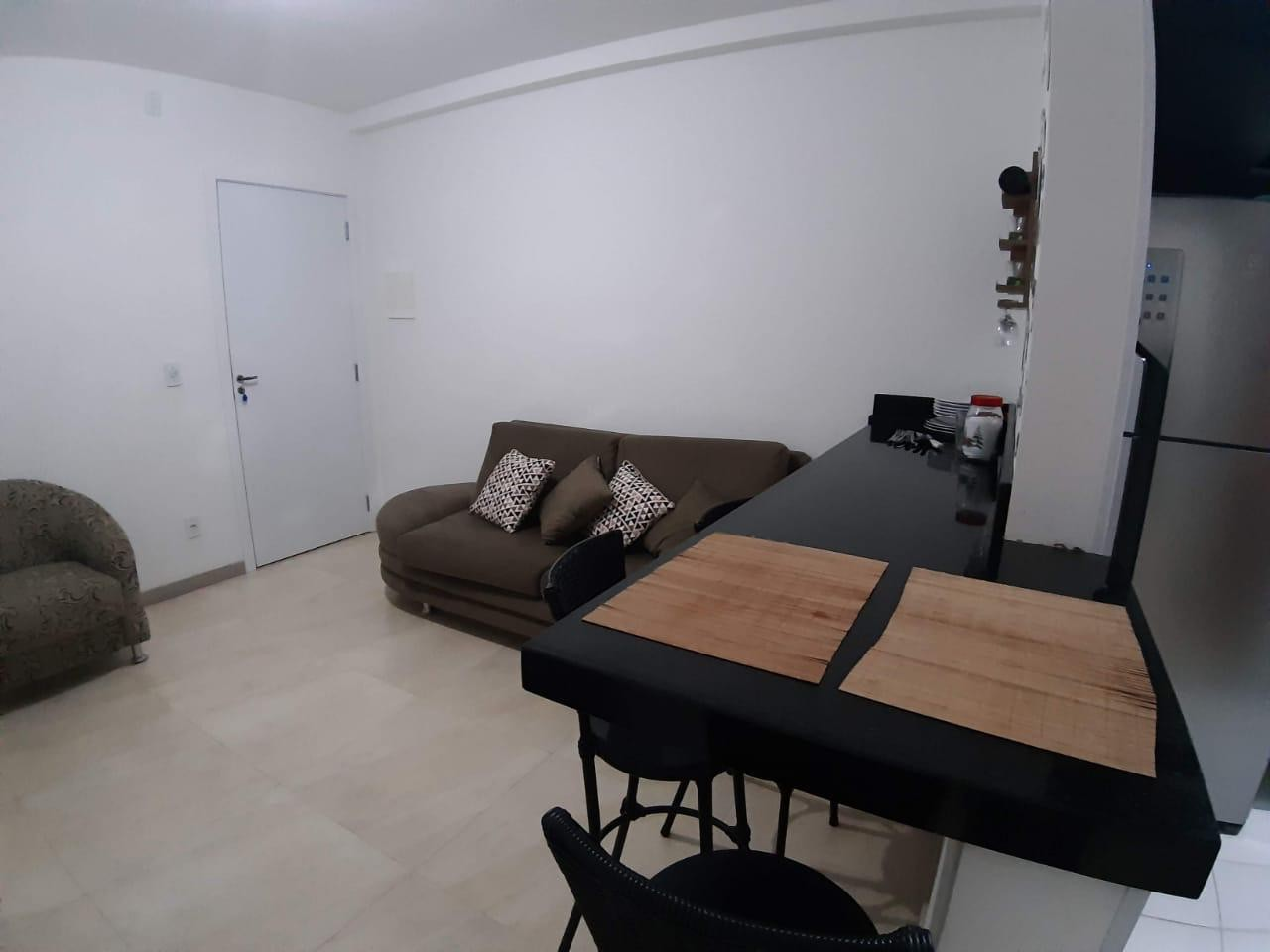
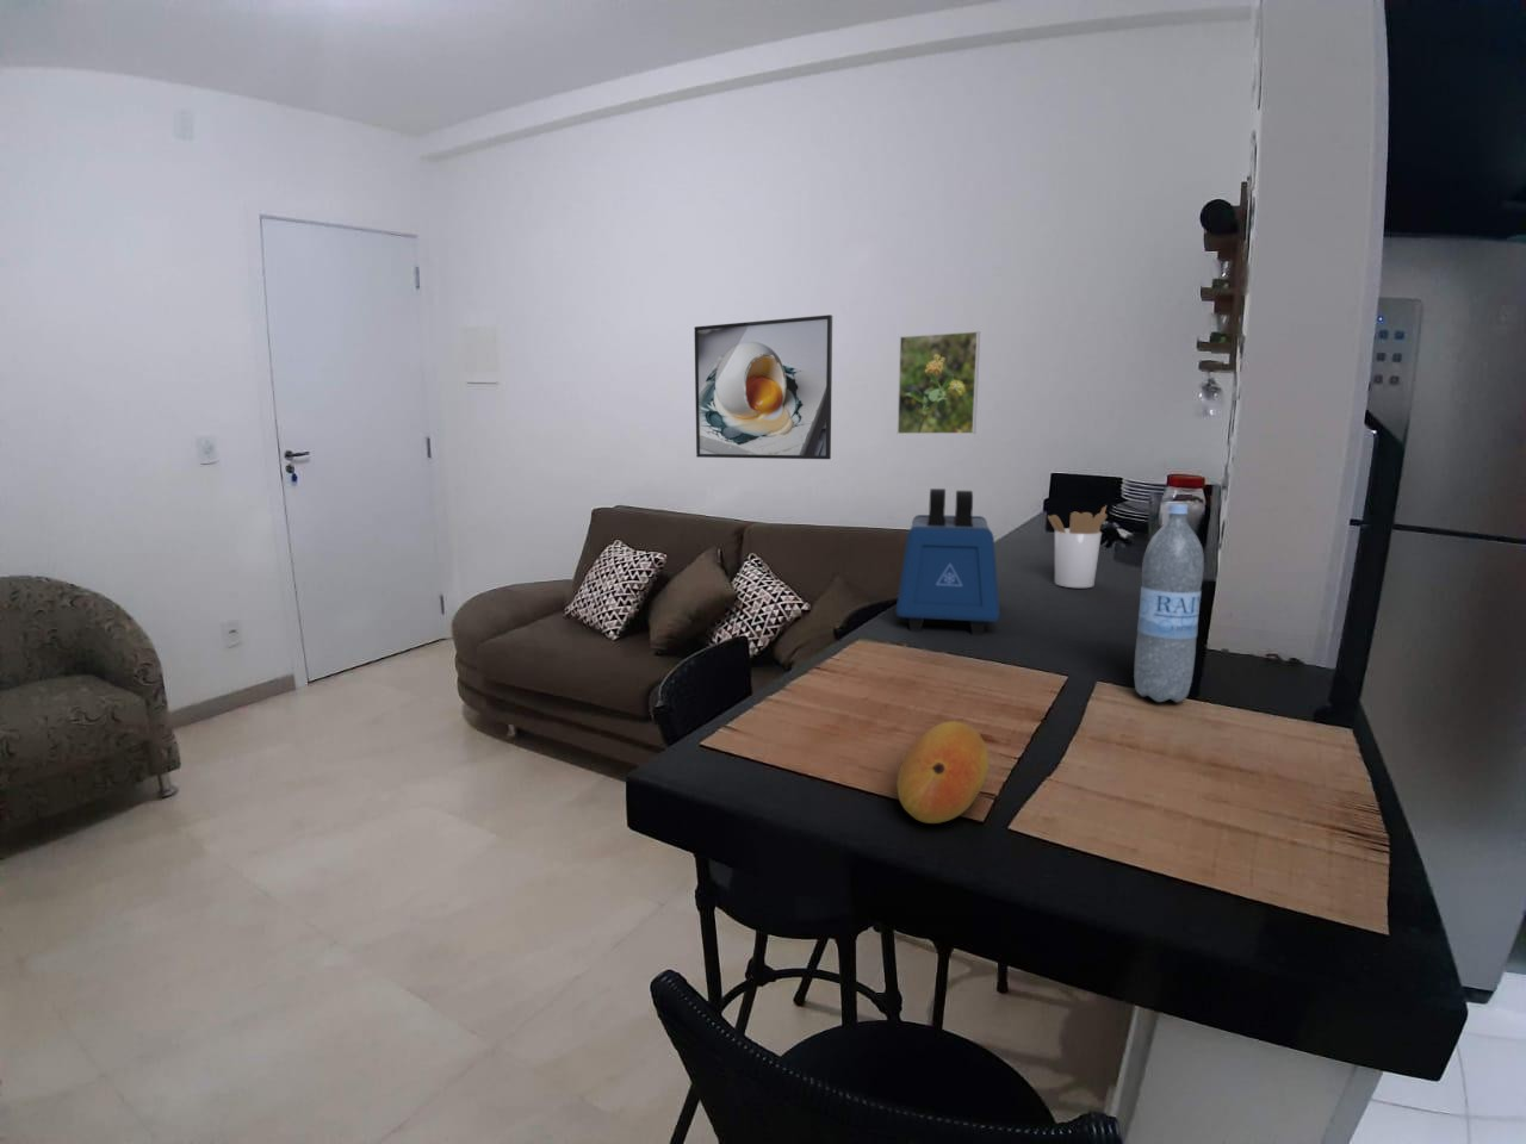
+ utensil holder (1079, 546)
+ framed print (759, 389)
+ fruit (944, 764)
+ water bottle (1168, 603)
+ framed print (937, 383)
+ toaster (948, 553)
